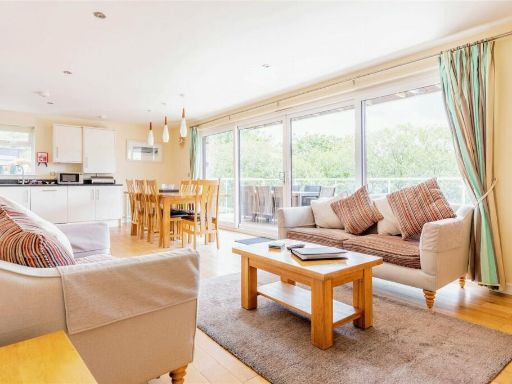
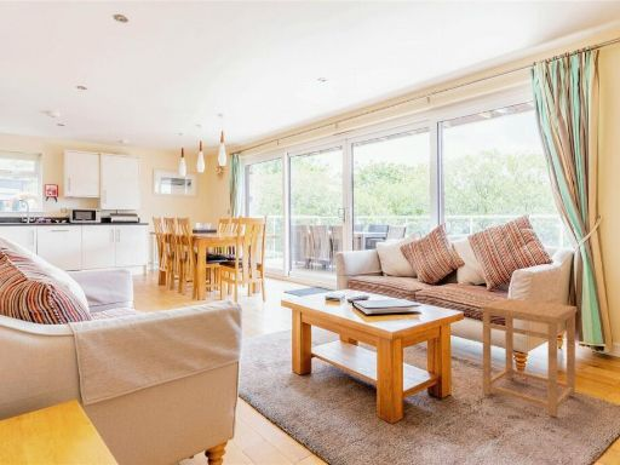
+ side table (532, 335)
